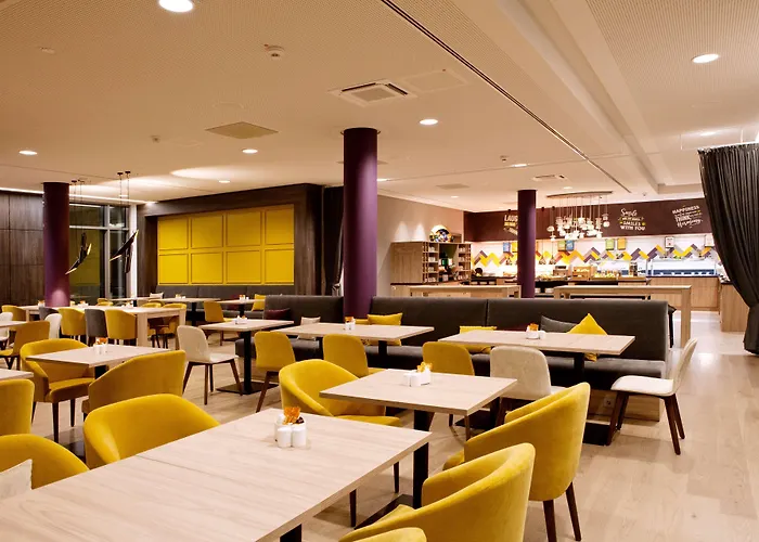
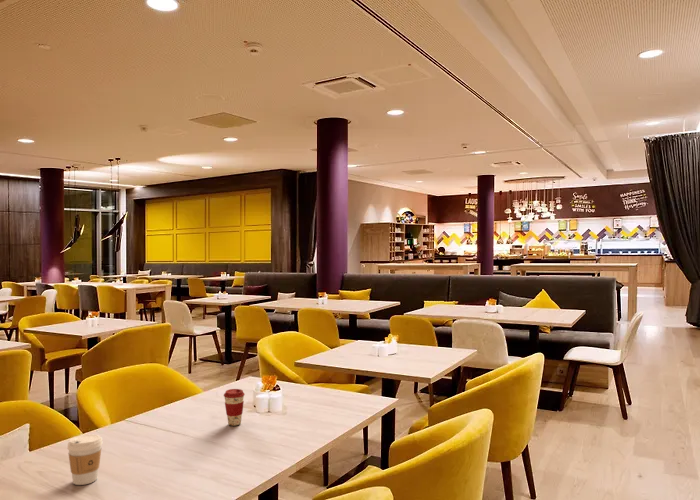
+ coffee cup (85, 458)
+ coffee cup (234, 407)
